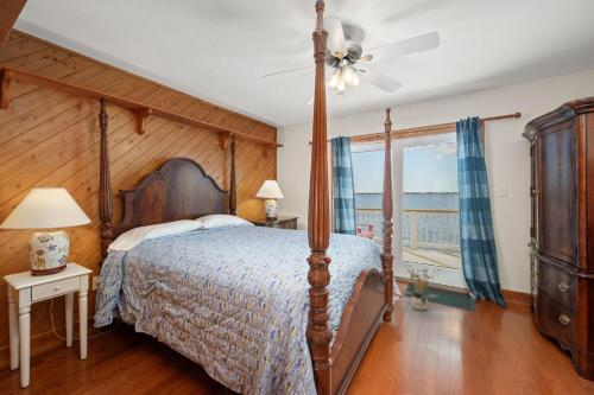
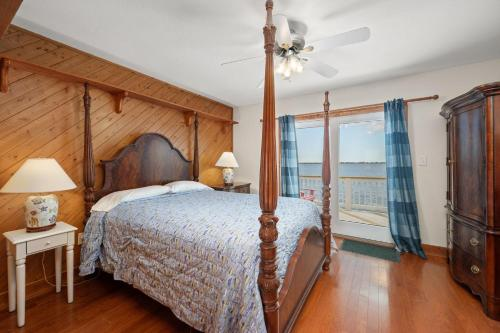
- potted plant (421, 287)
